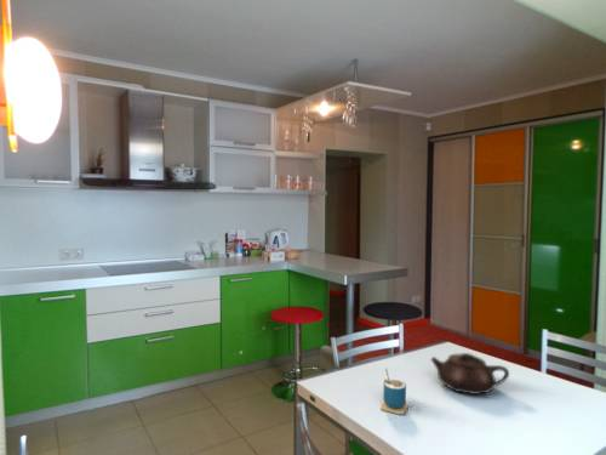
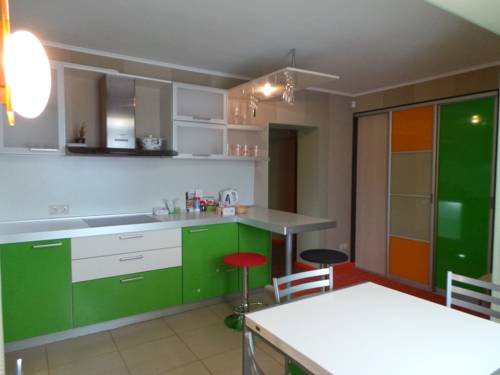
- teapot (467, 370)
- cup (394, 387)
